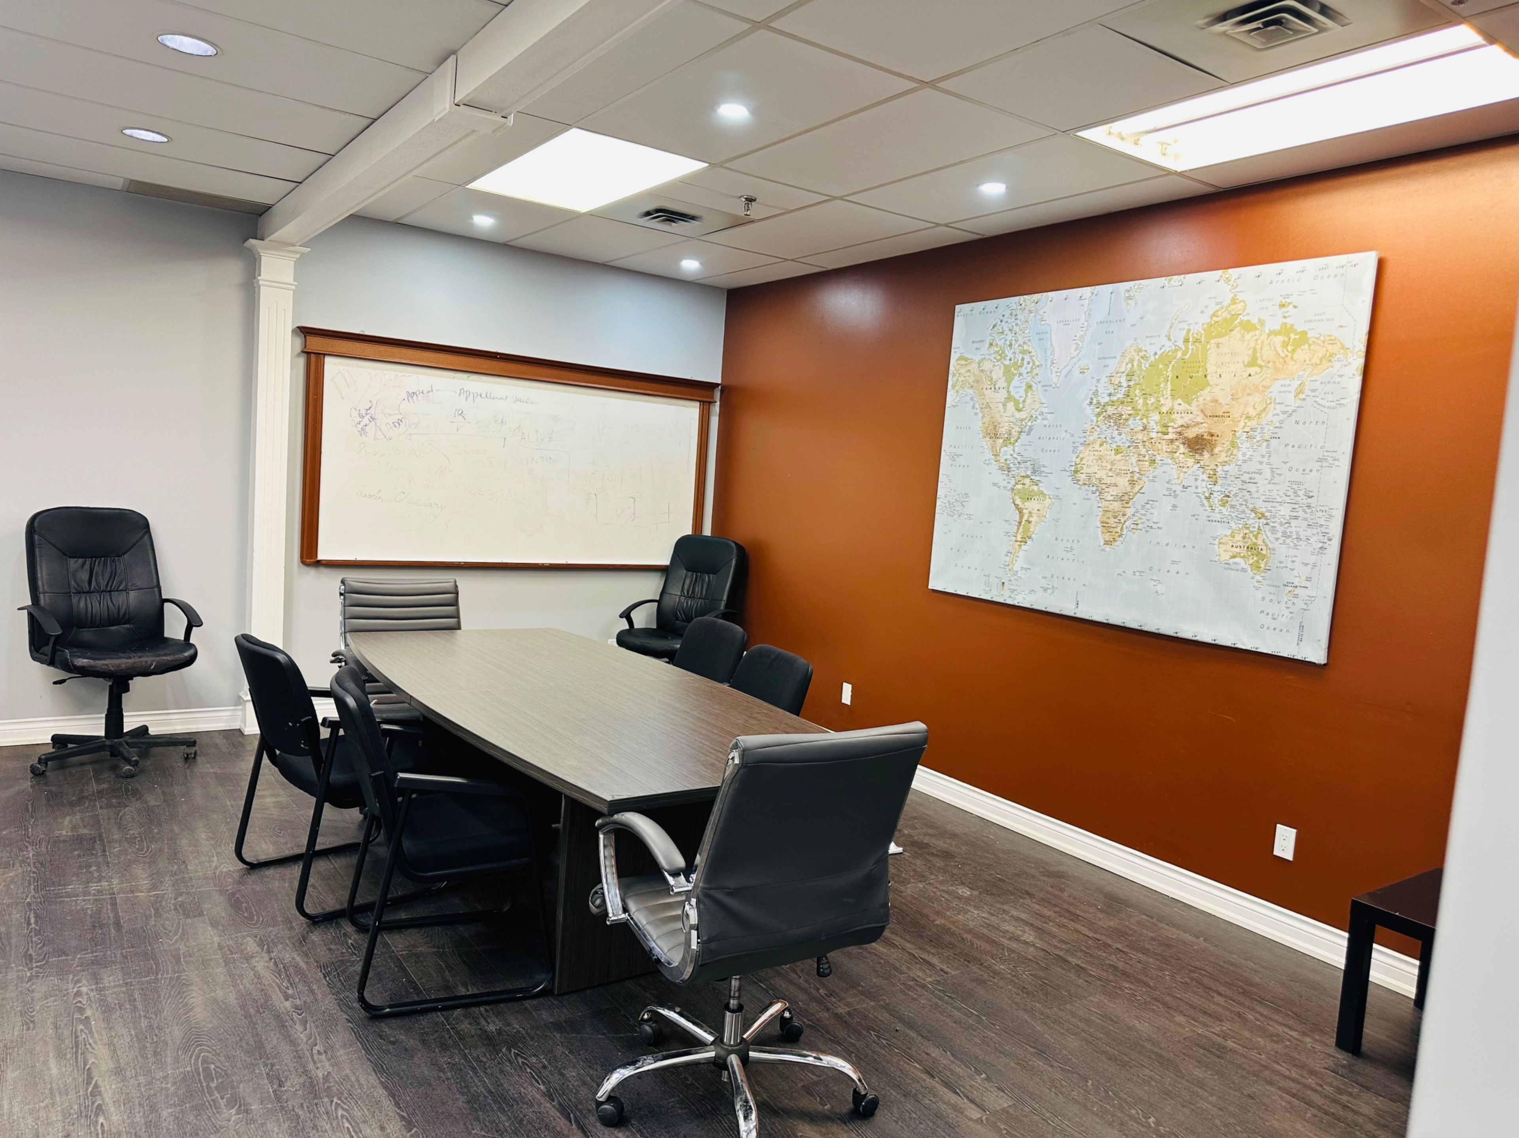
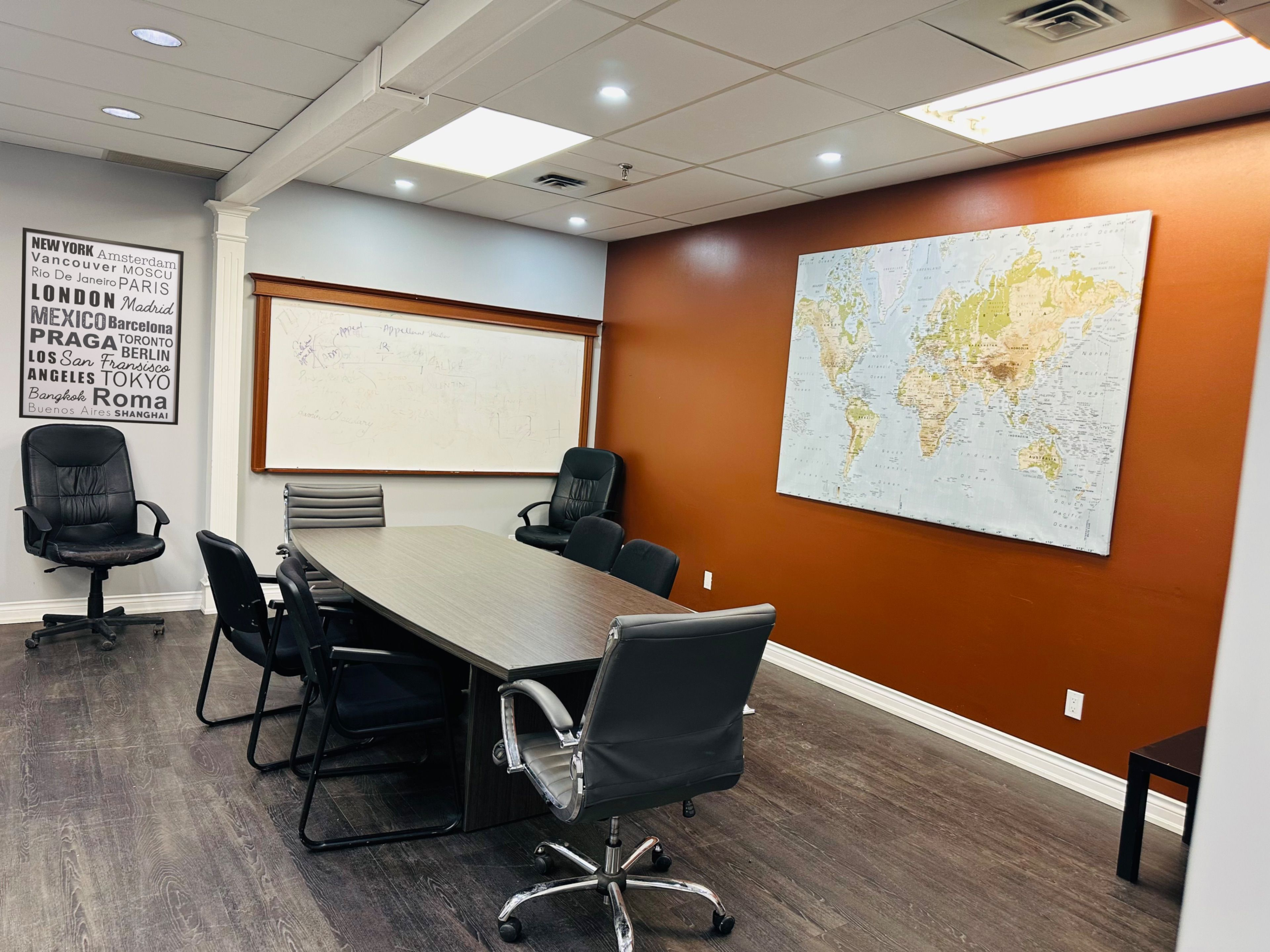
+ wall art (104, 332)
